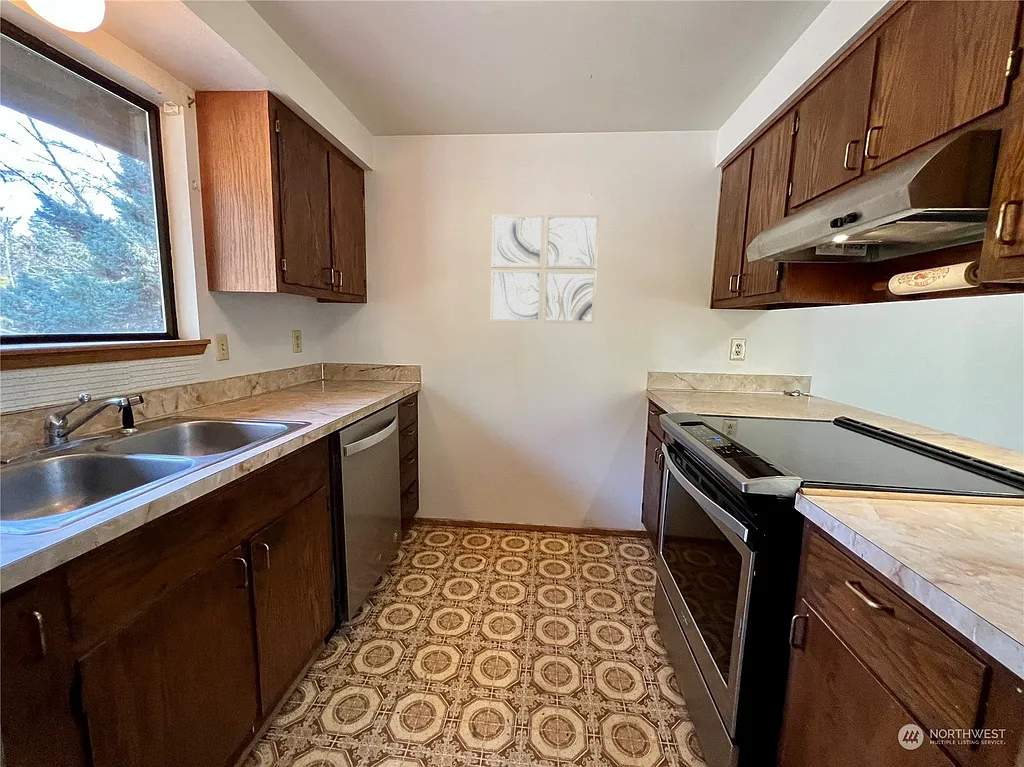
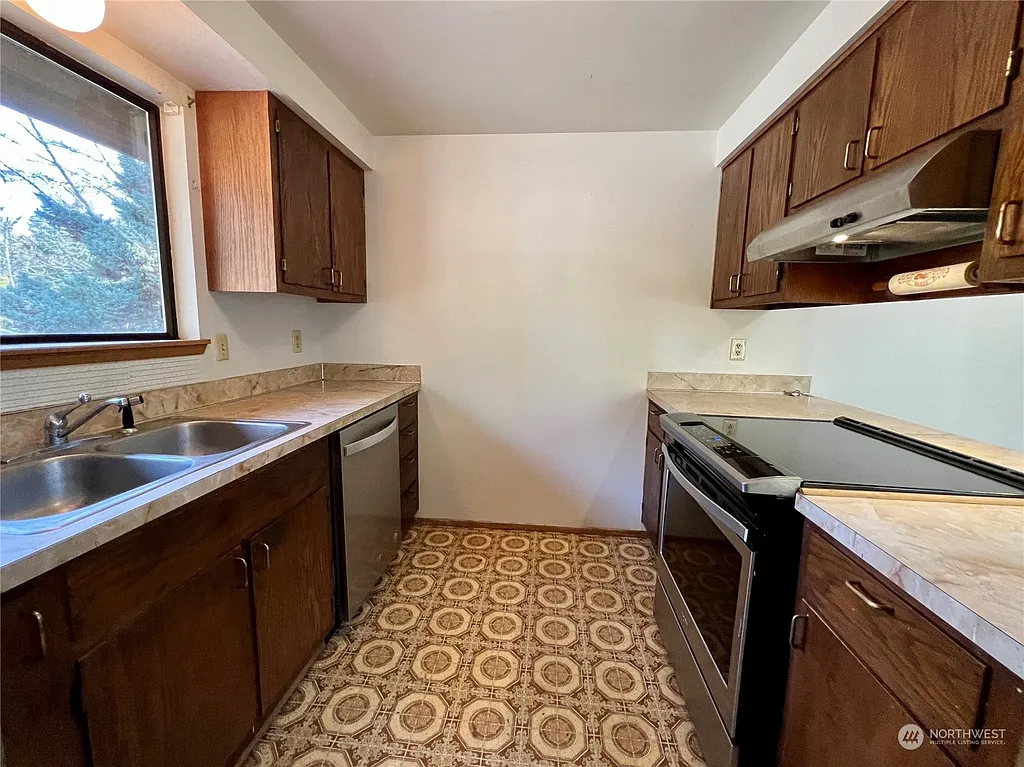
- wall art (545, 268)
